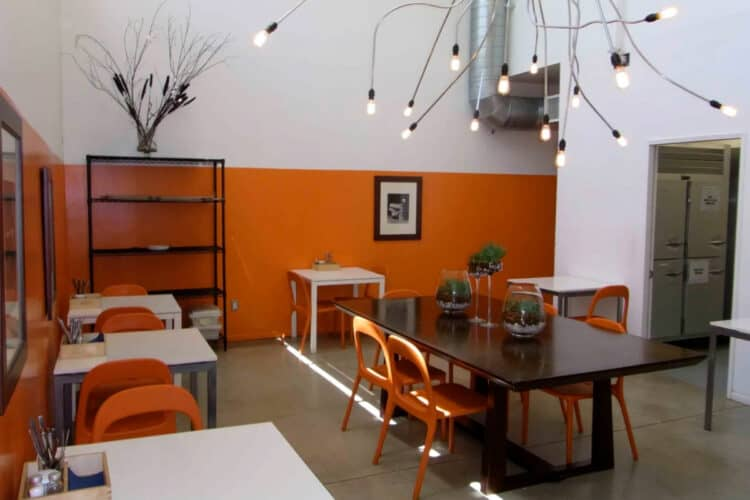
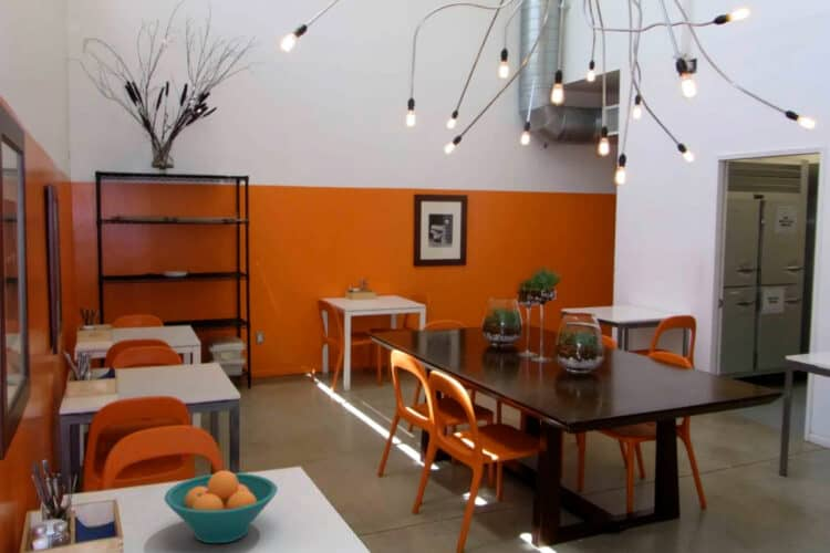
+ fruit bowl (221, 502)
